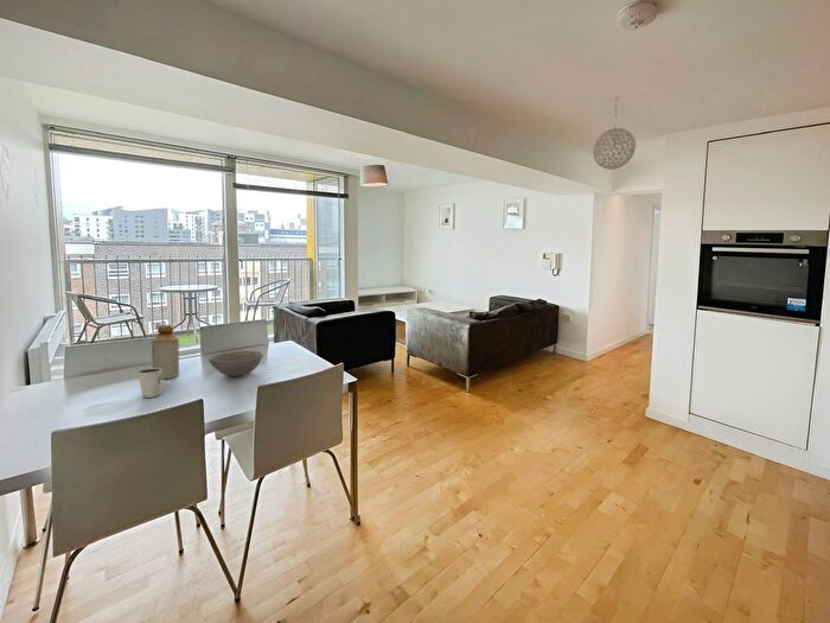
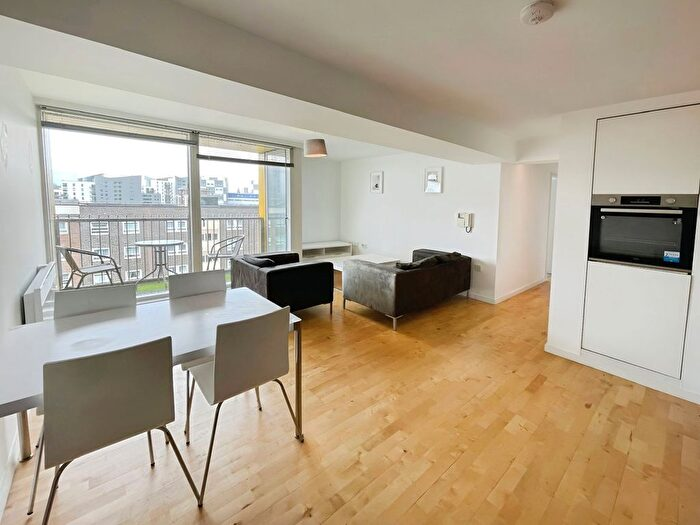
- bowl (237, 364)
- bottle (165, 350)
- dixie cup (149, 382)
- pendant light (614, 133)
